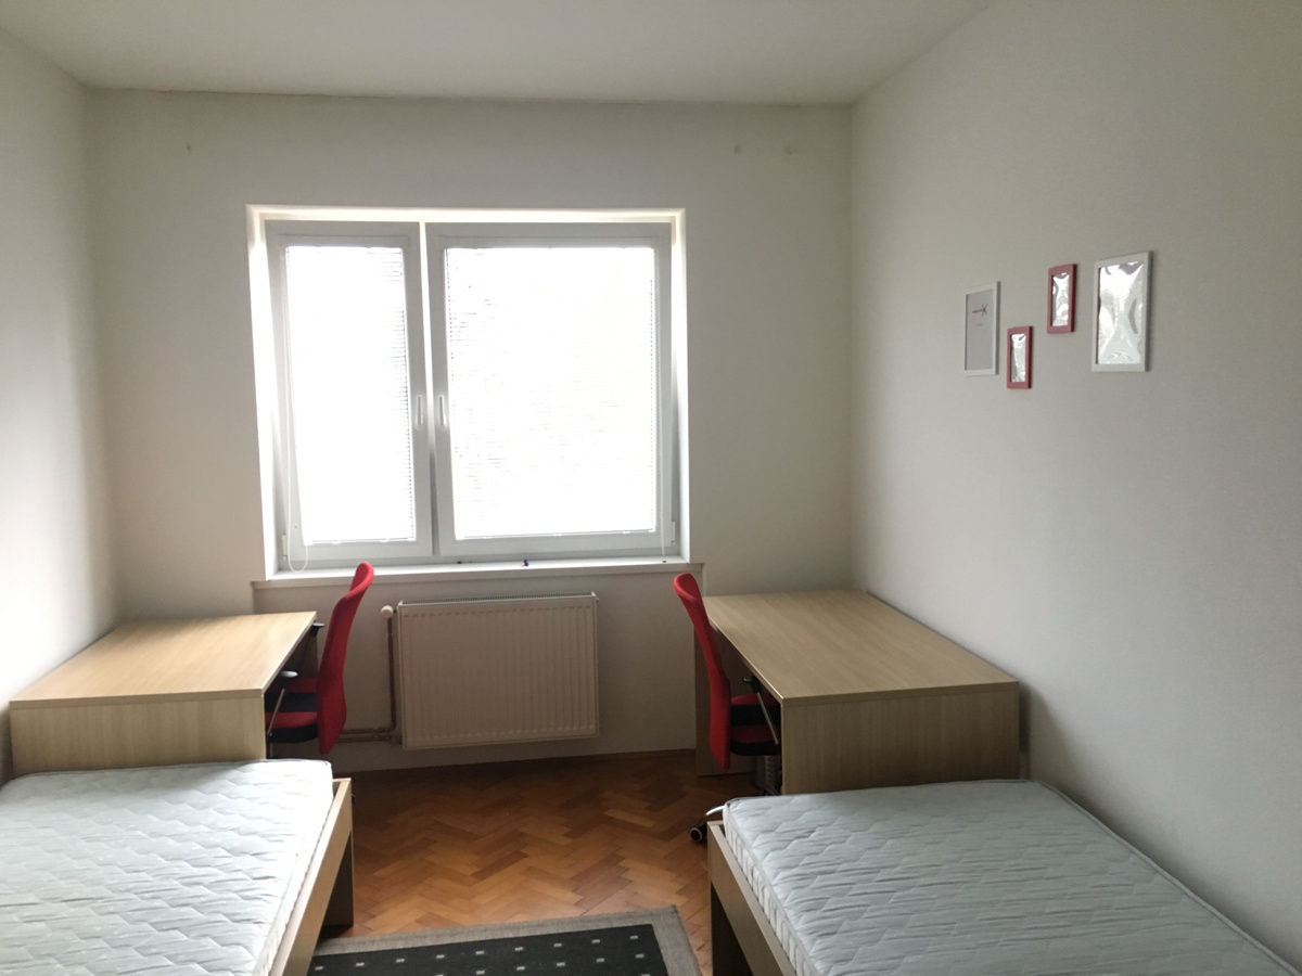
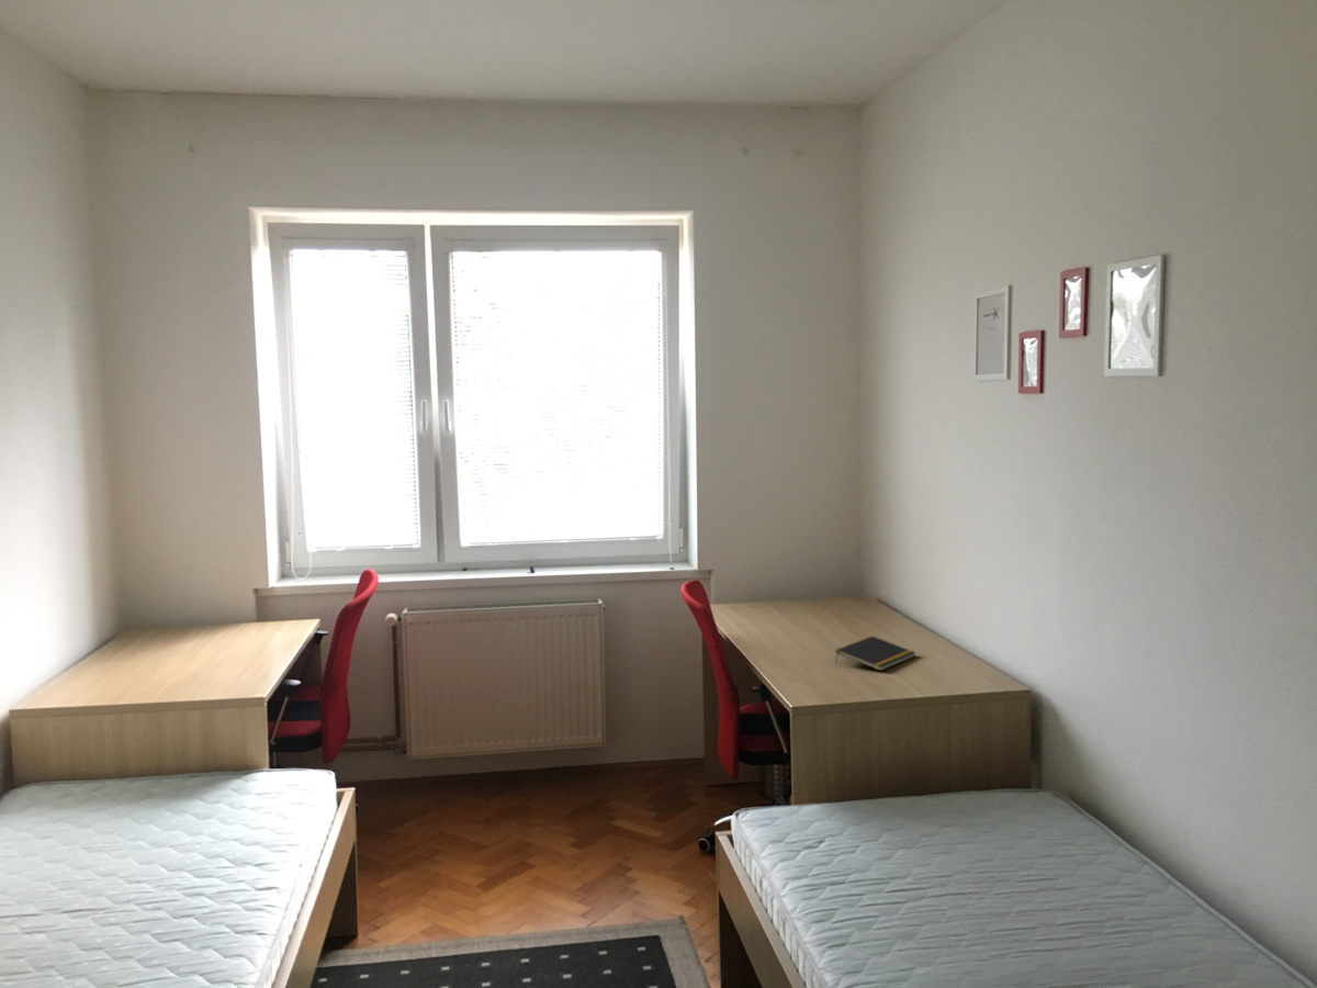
+ notepad (876, 652)
